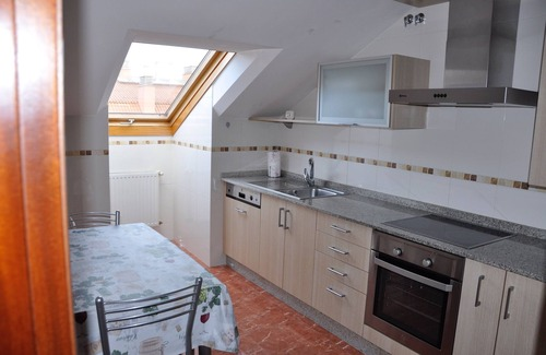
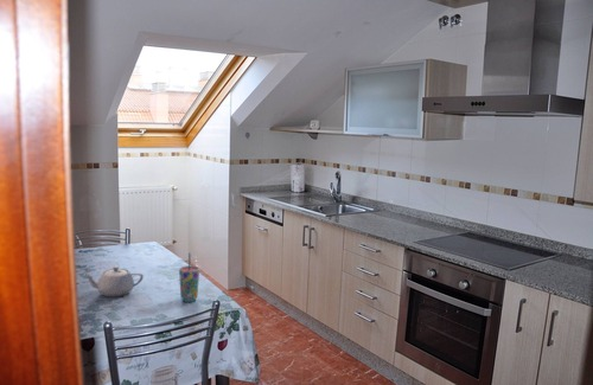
+ teapot (114, 280)
+ cup (189, 276)
